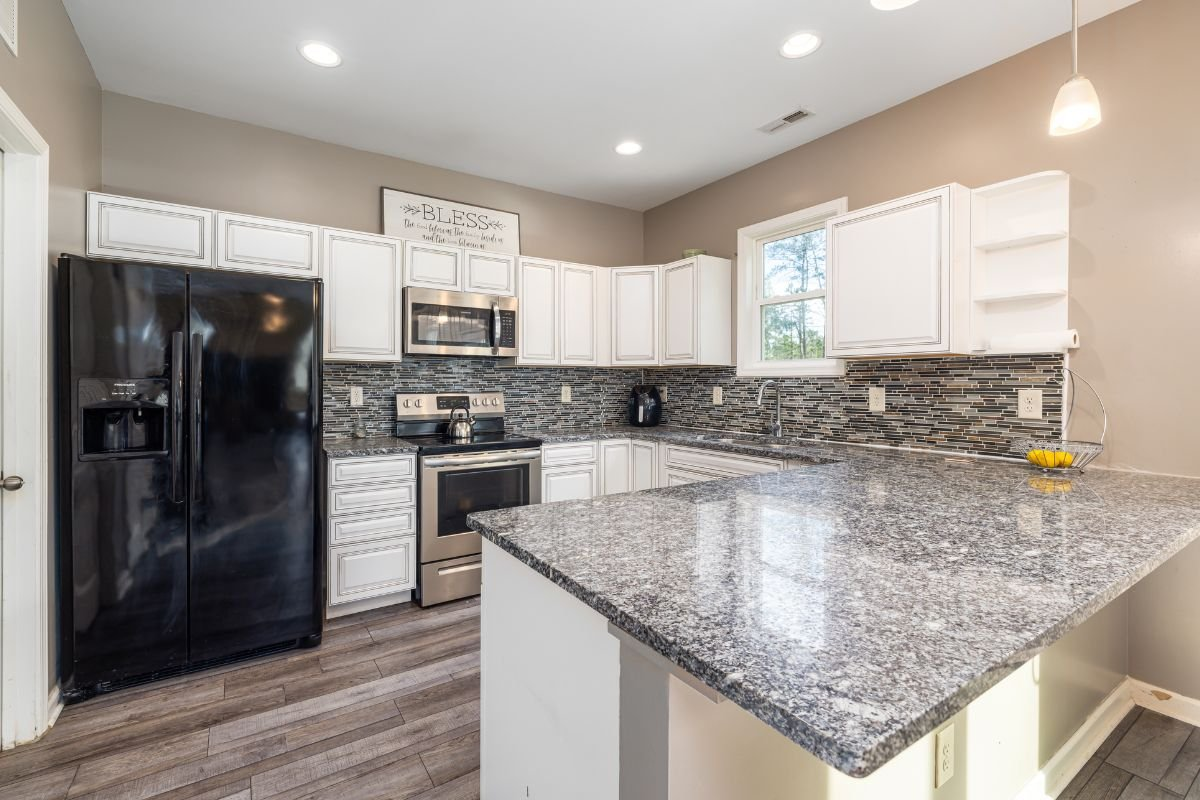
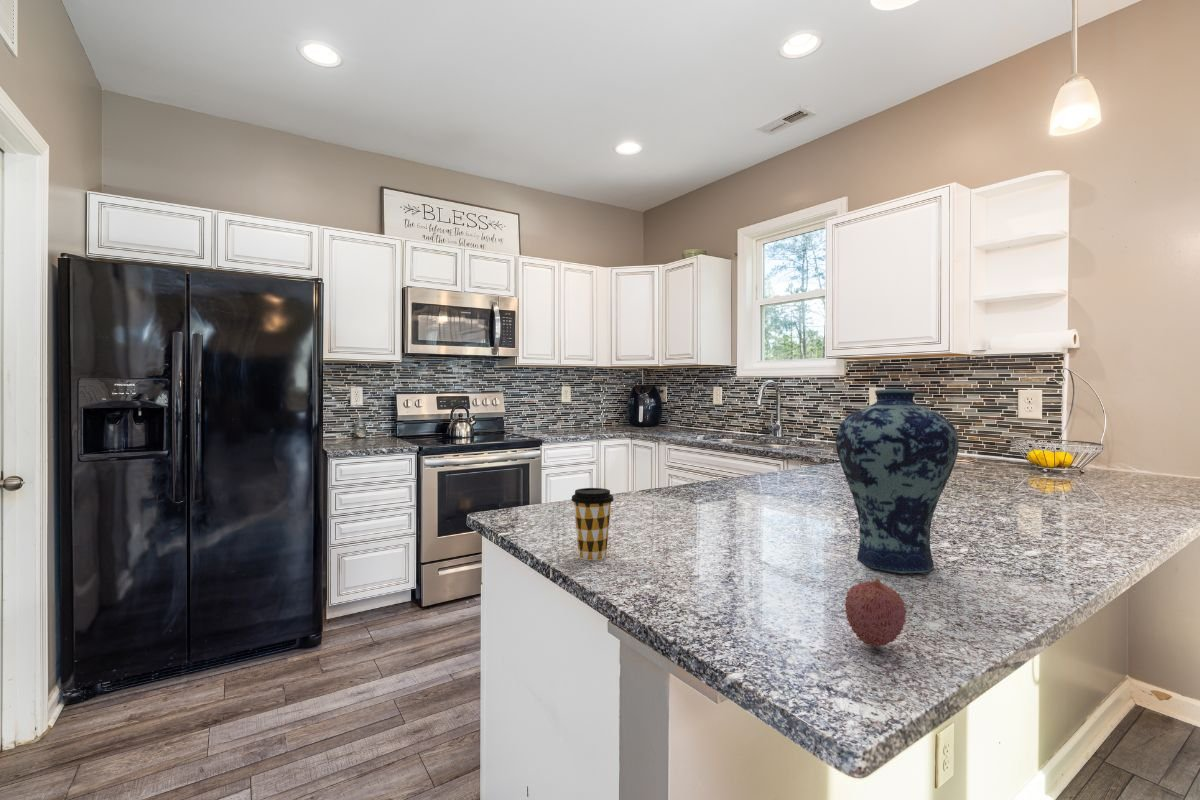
+ fruit (874, 611)
+ vase (894, 476)
+ coffee cup (592, 523)
